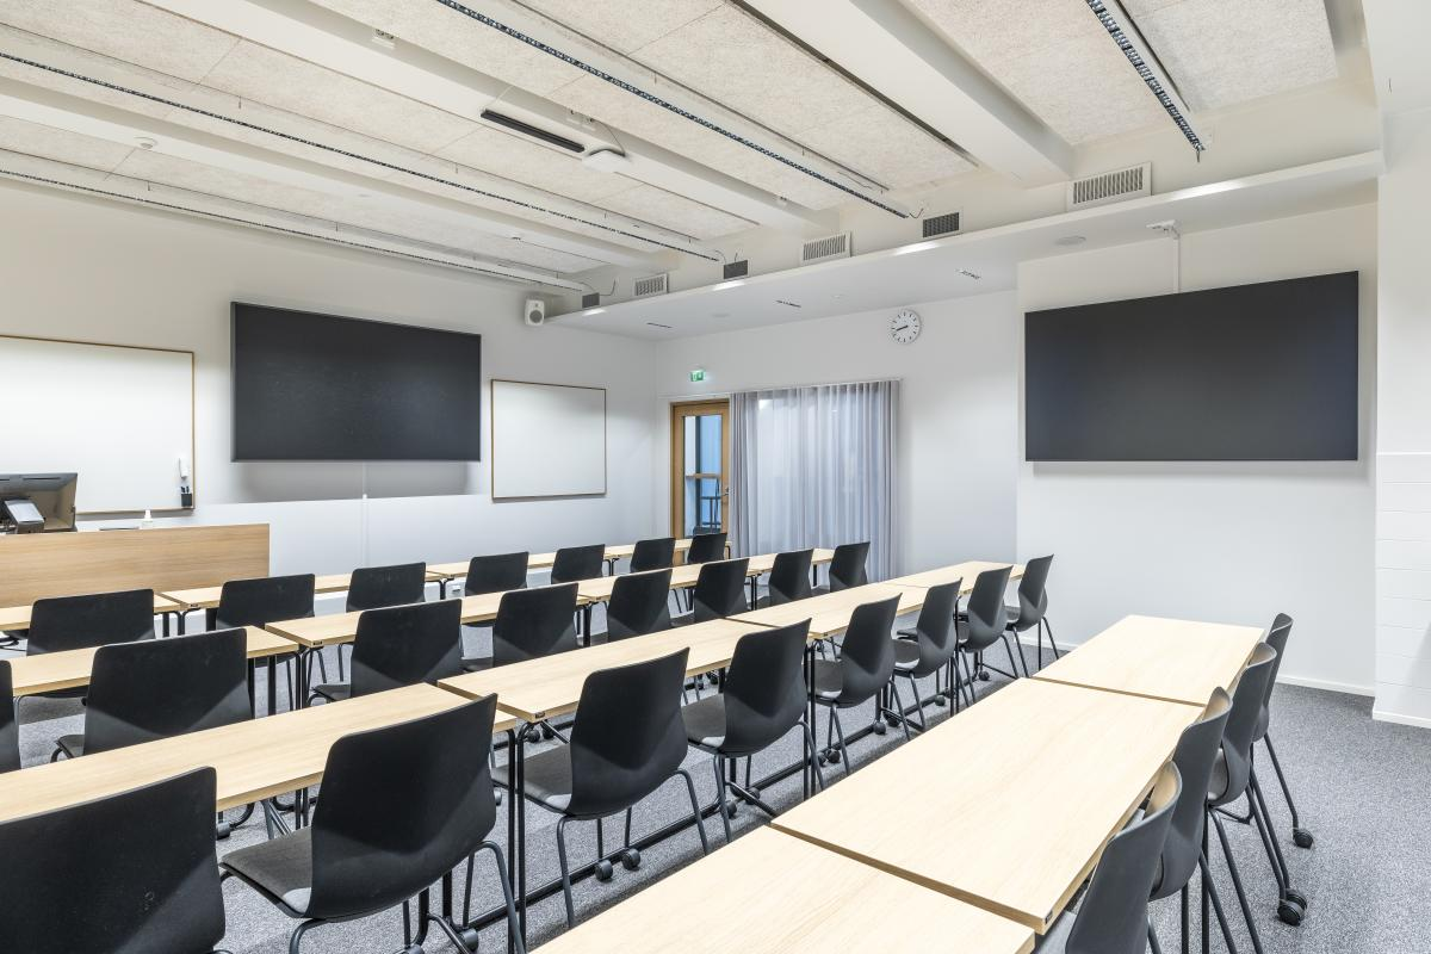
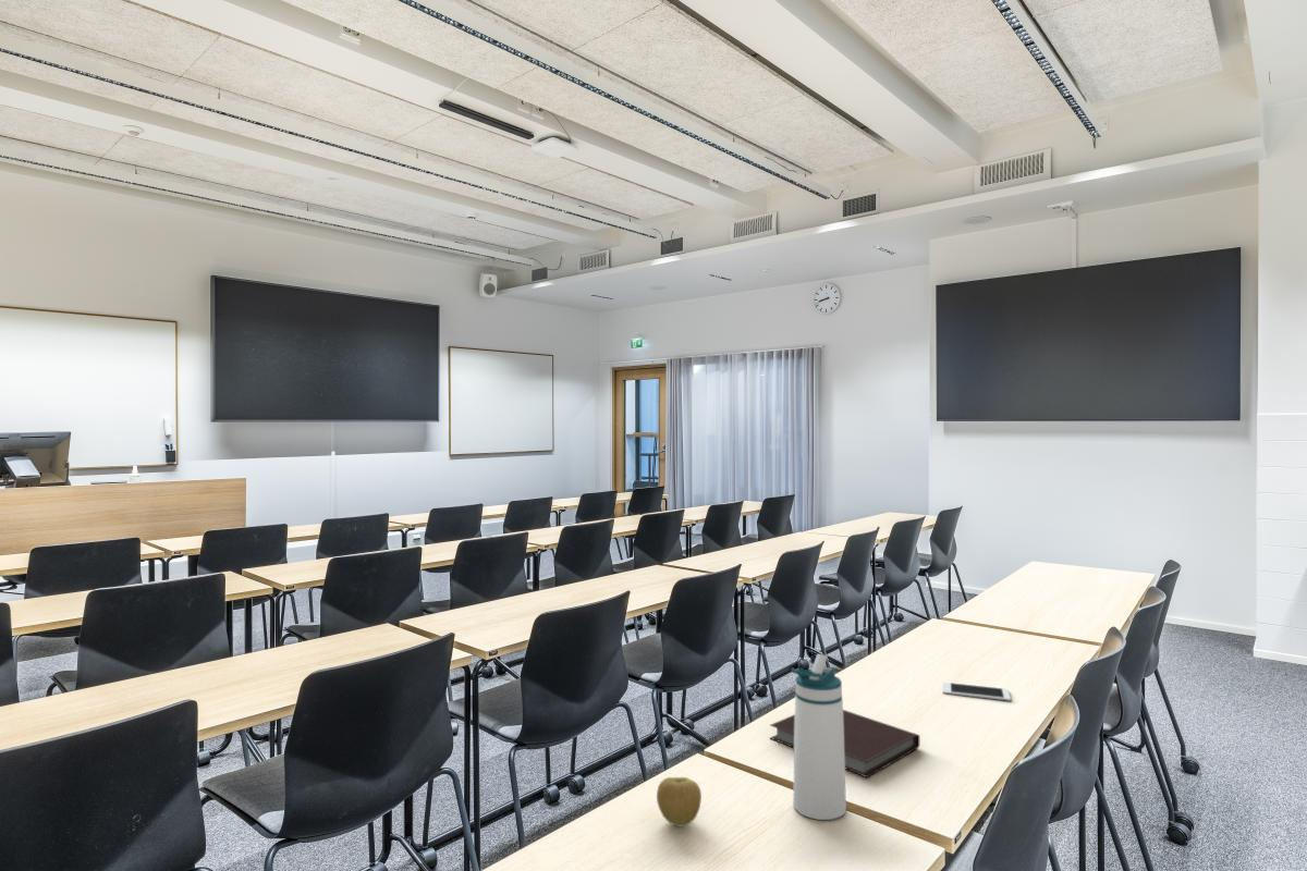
+ apple (679, 800)
+ cell phone (975, 690)
+ notebook (844, 736)
+ water bottle (816, 733)
